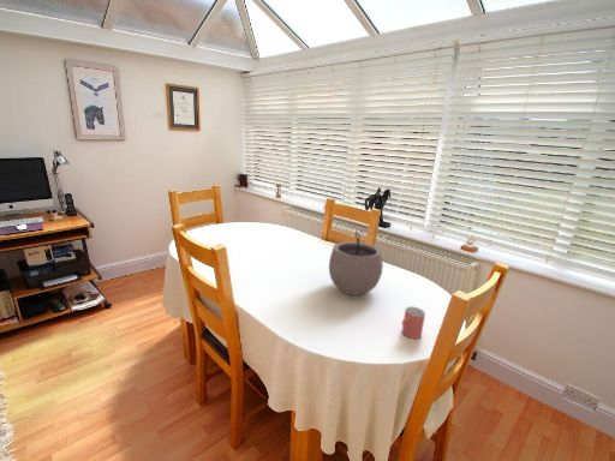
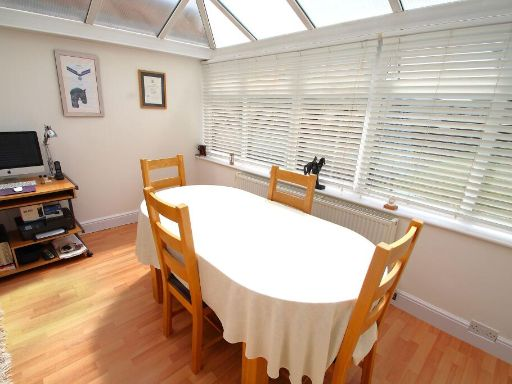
- cup (411, 323)
- plant pot (356, 261)
